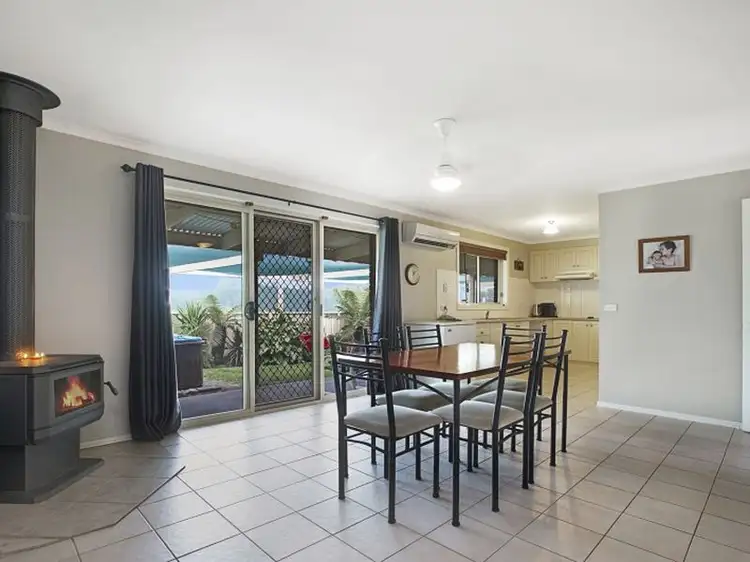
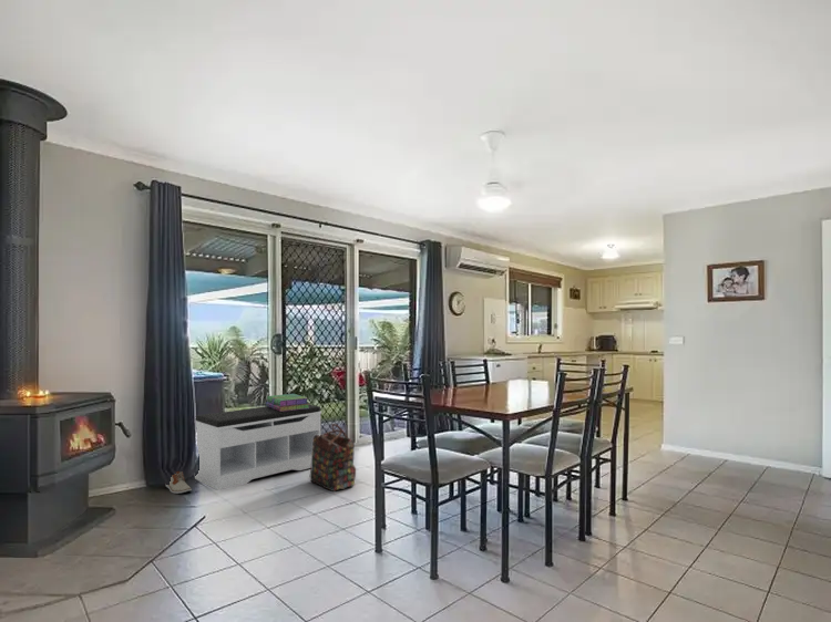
+ backpack (332, 454)
+ bench (260, 440)
+ stack of books (287, 402)
+ shoe (177, 480)
